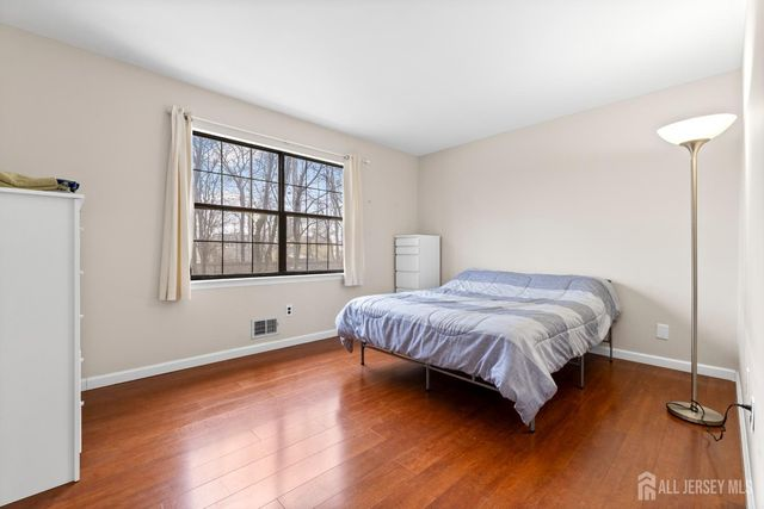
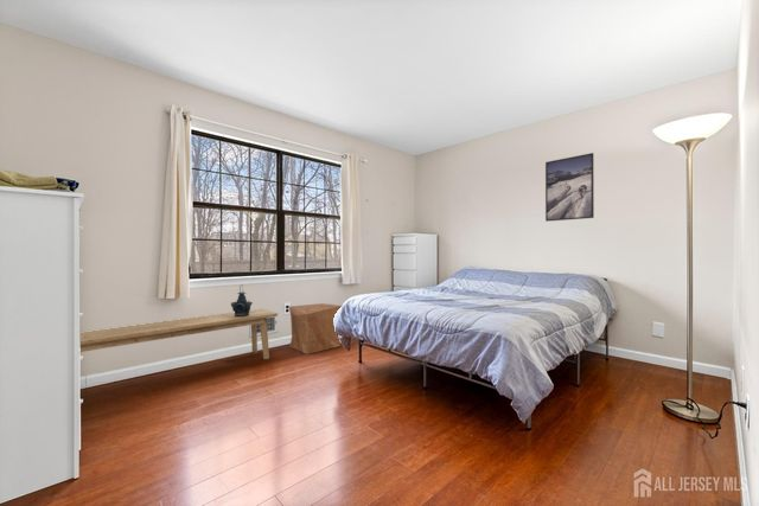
+ bench (171, 337)
+ lantern (241, 299)
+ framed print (568, 188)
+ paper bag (315, 326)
